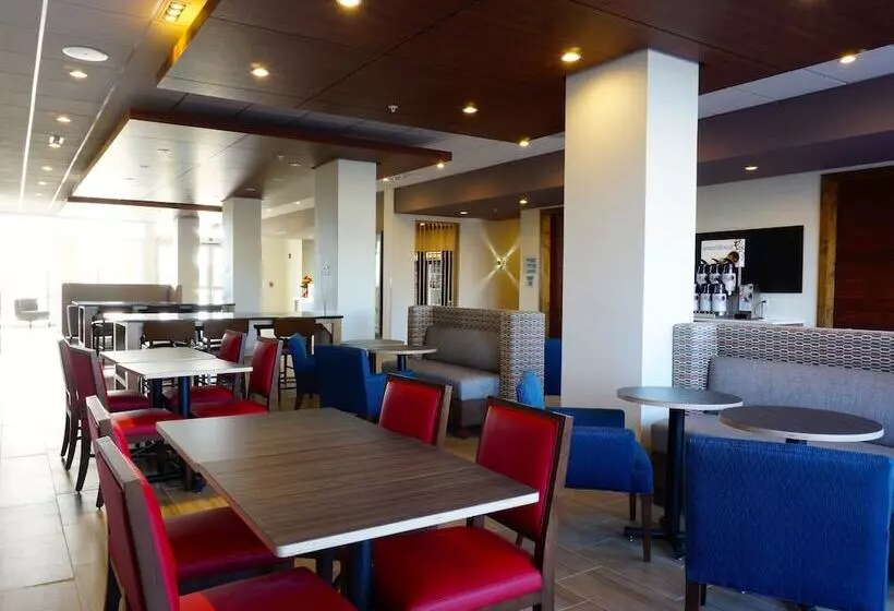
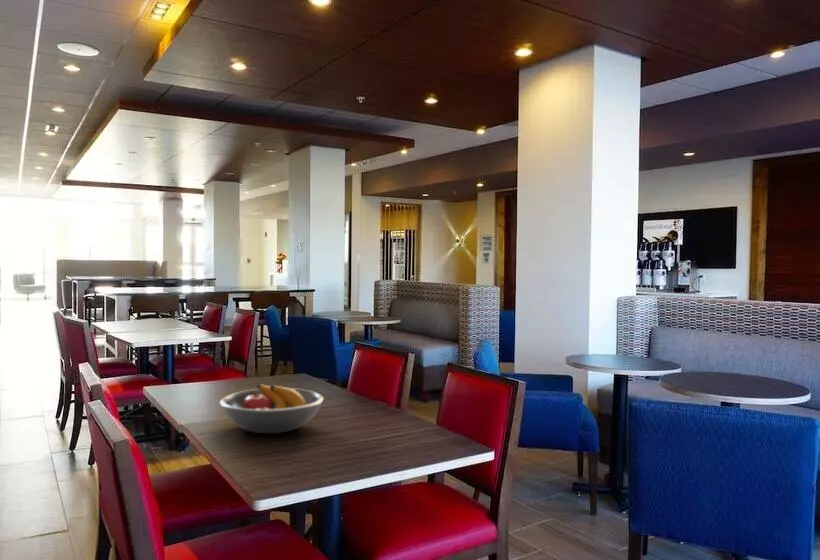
+ fruit bowl (272, 409)
